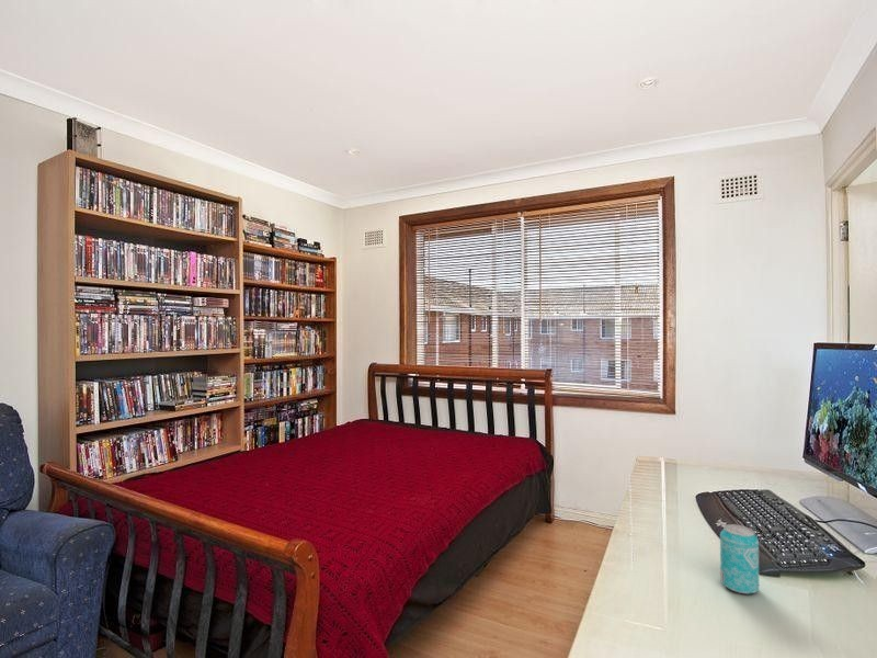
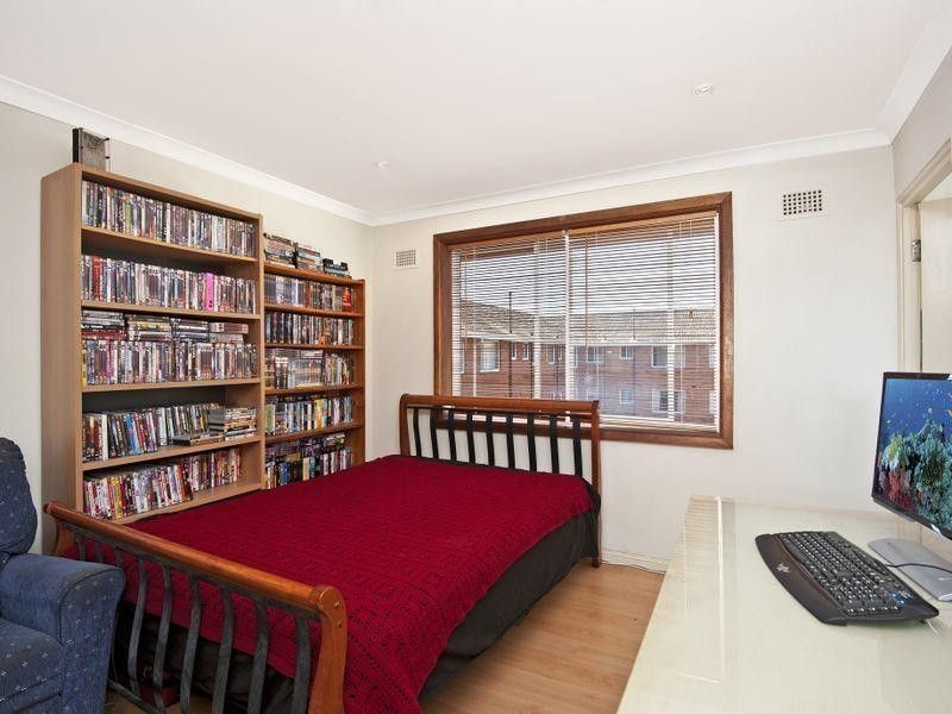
- beverage can (739, 558)
